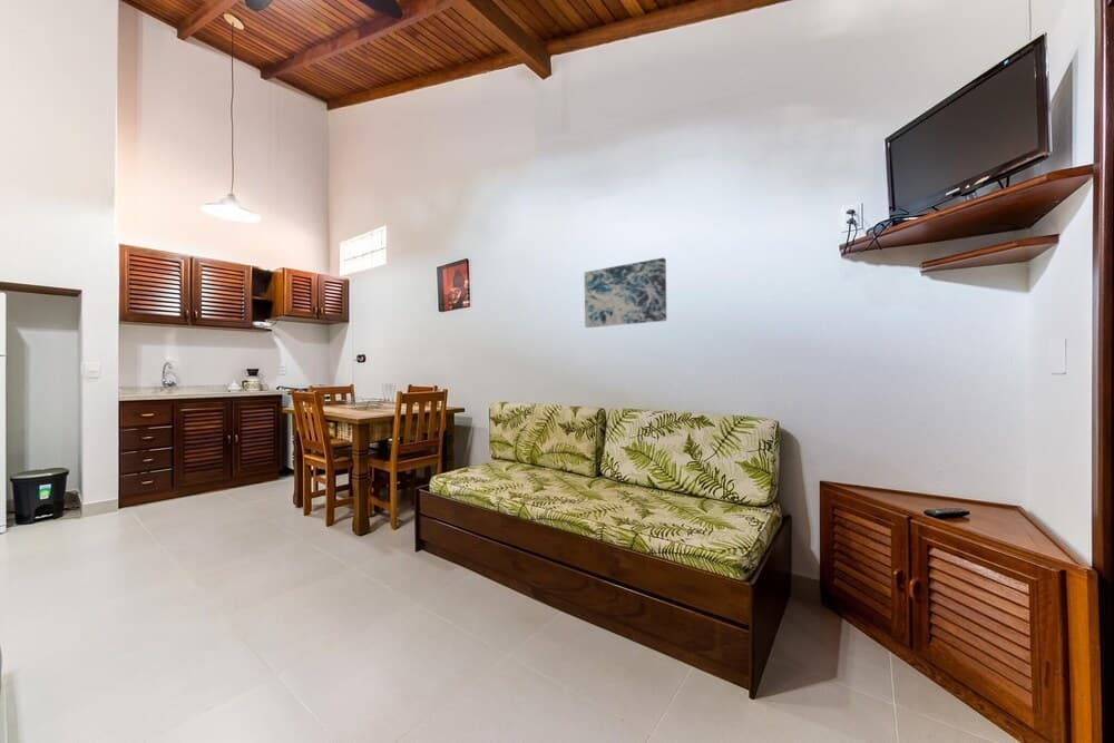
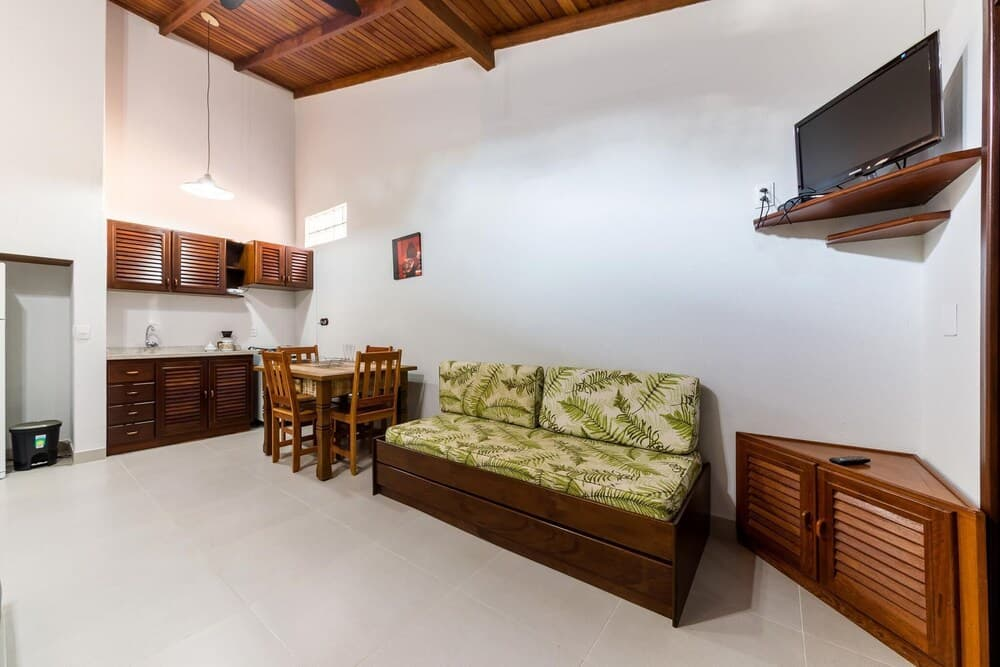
- wall art (623, 294)
